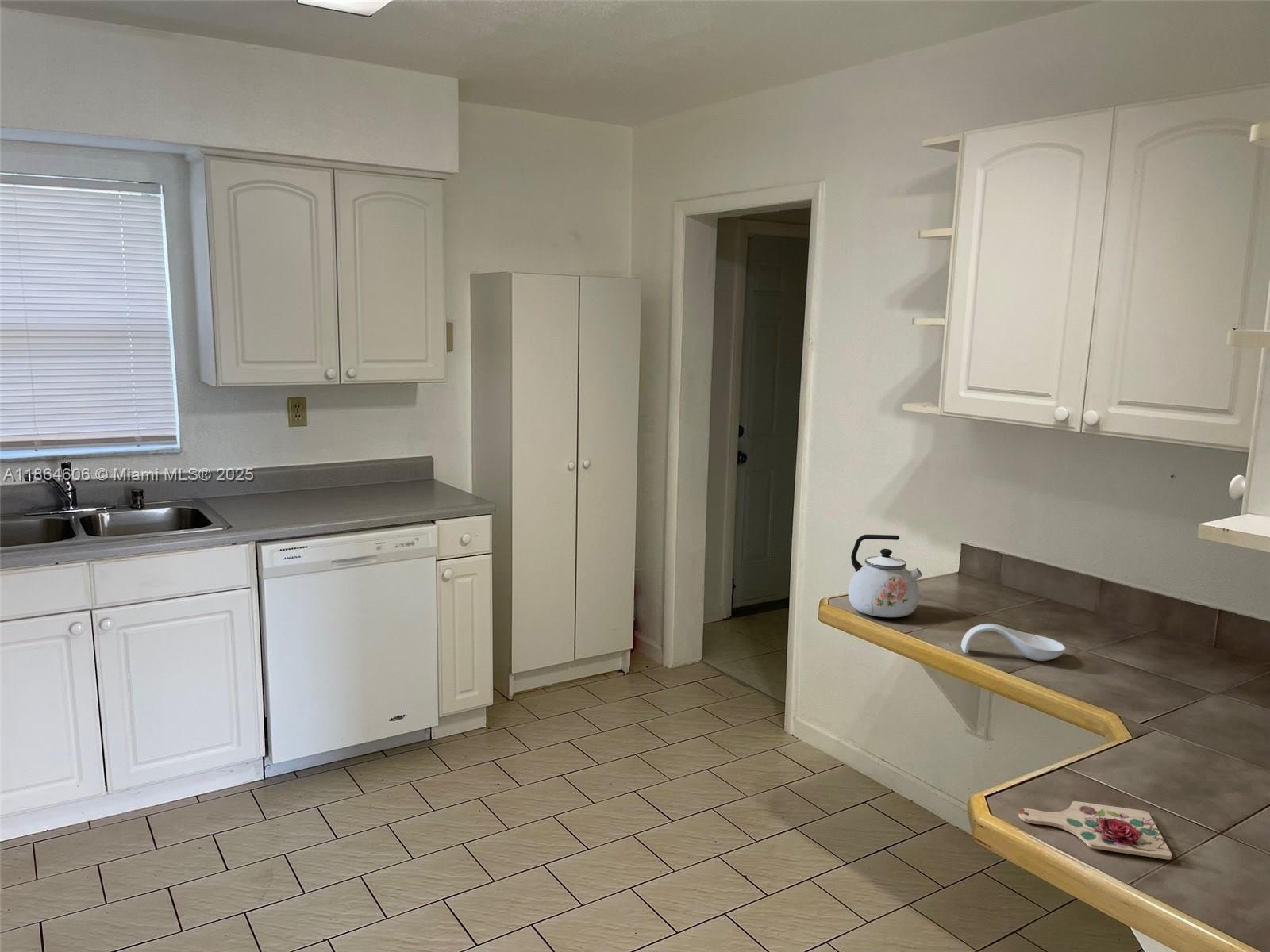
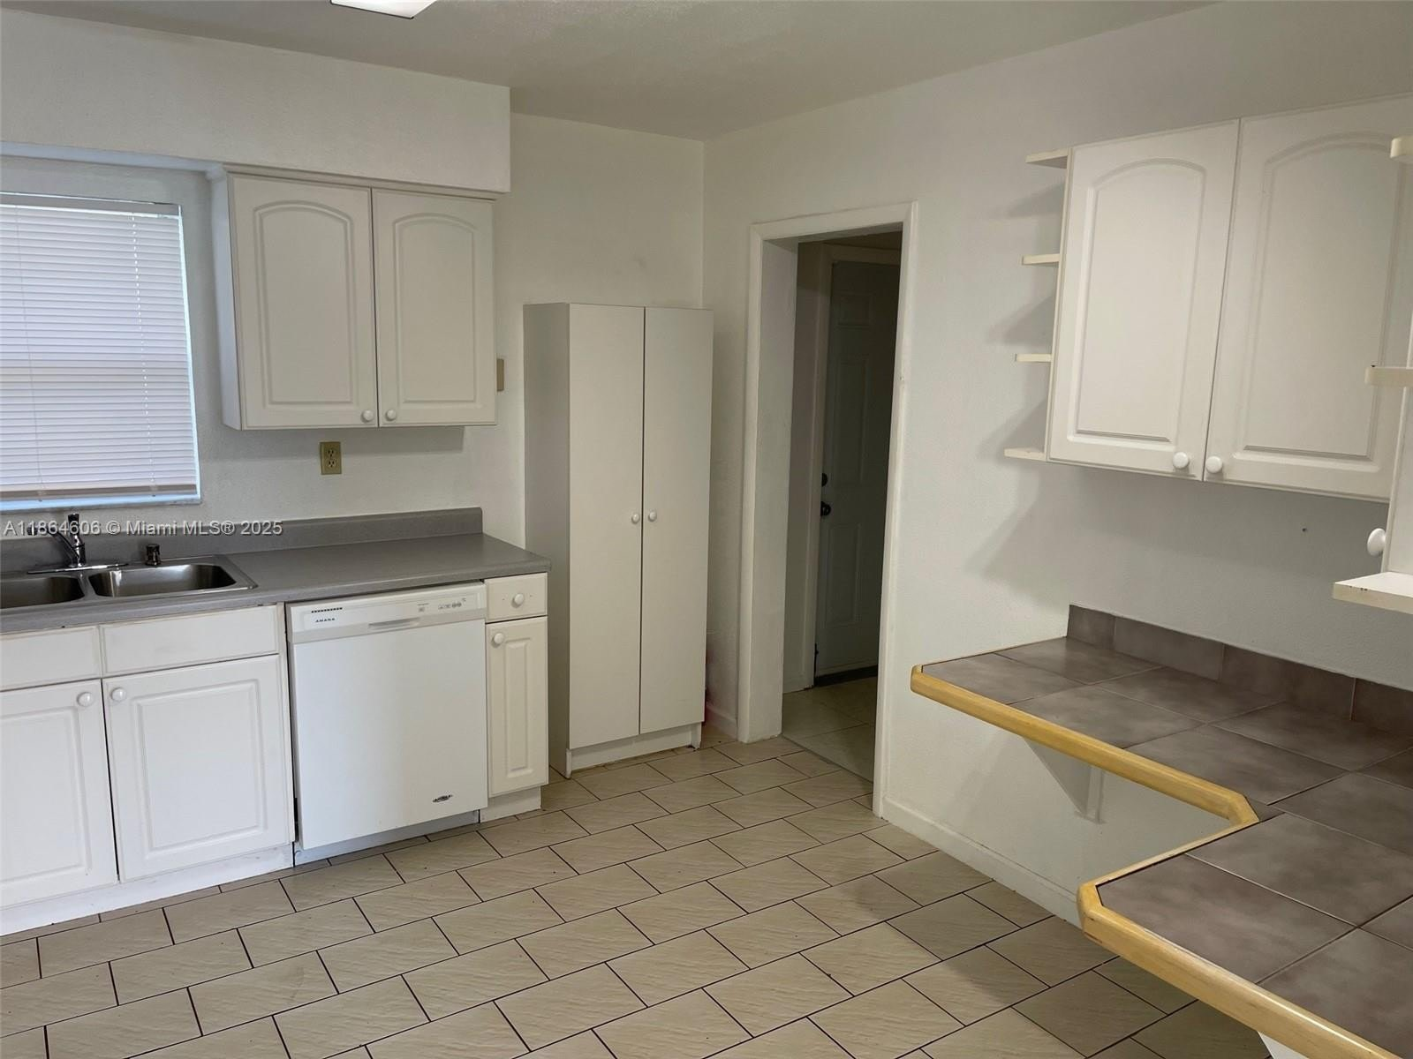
- kettle (885, 573)
- spoon rest (1014, 641)
- cutting board (1088, 819)
